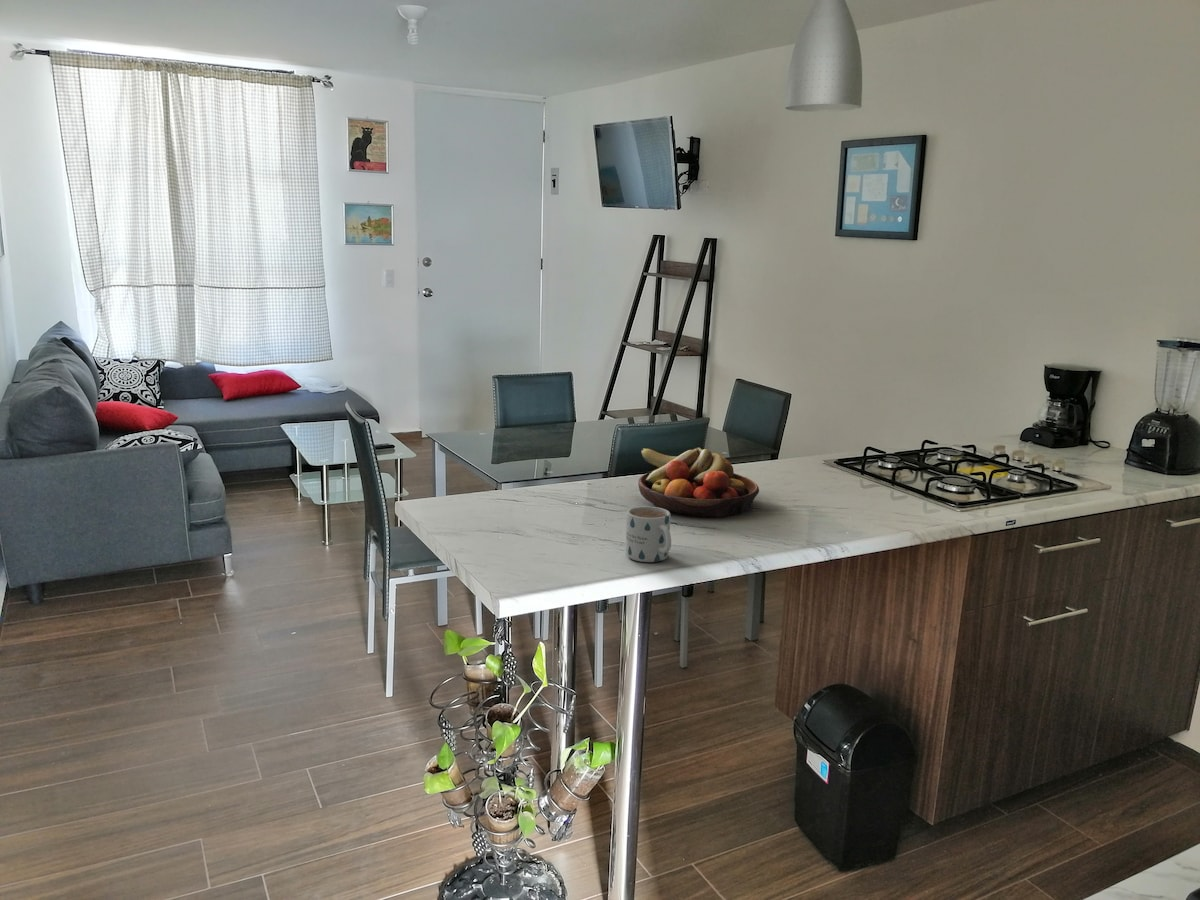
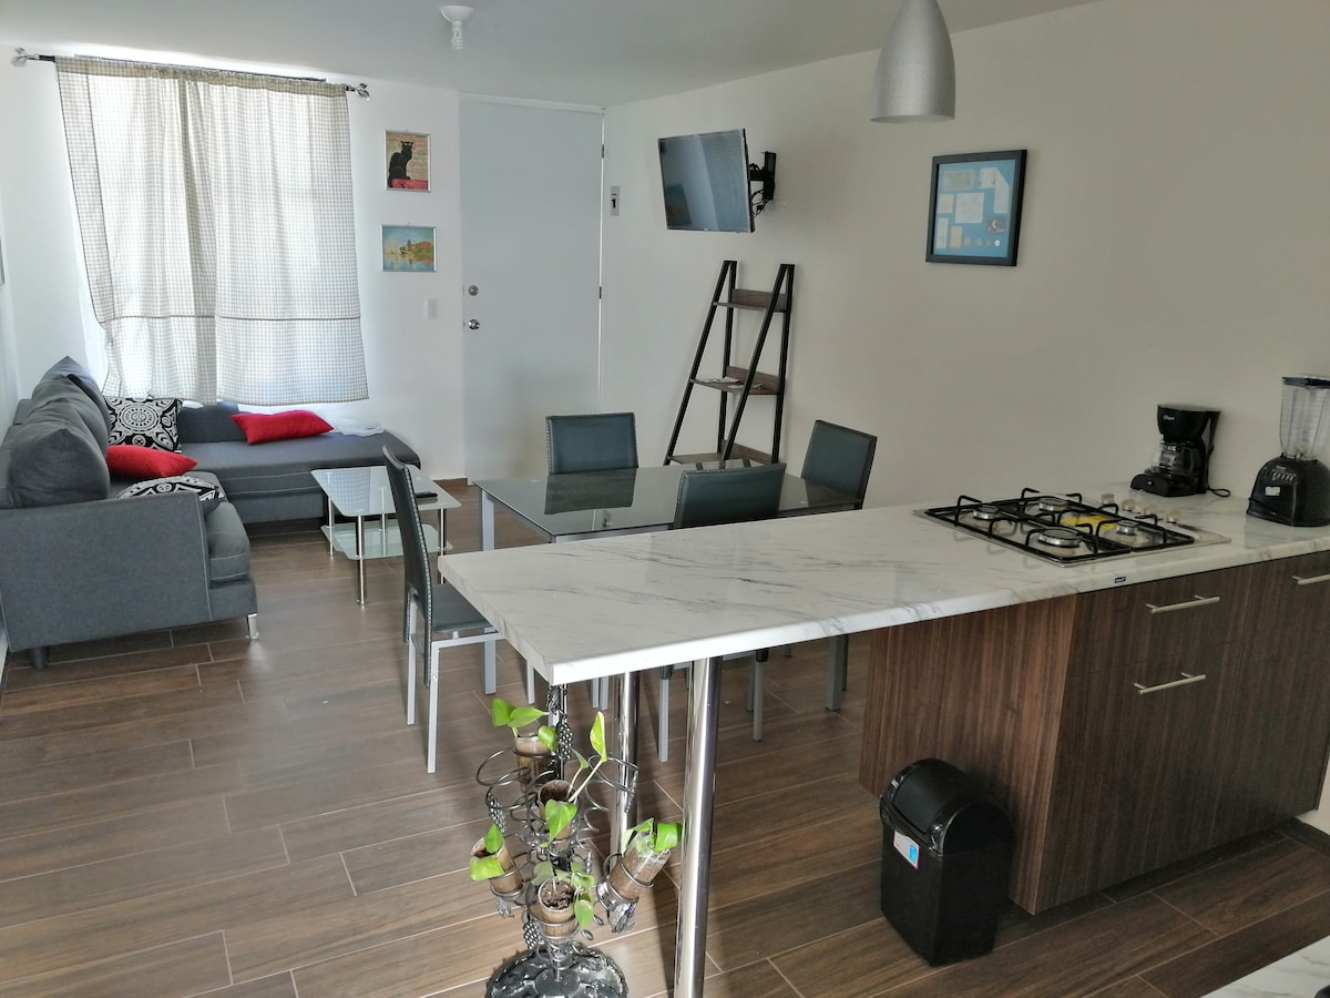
- fruit bowl (696, 478)
- mug (652, 536)
